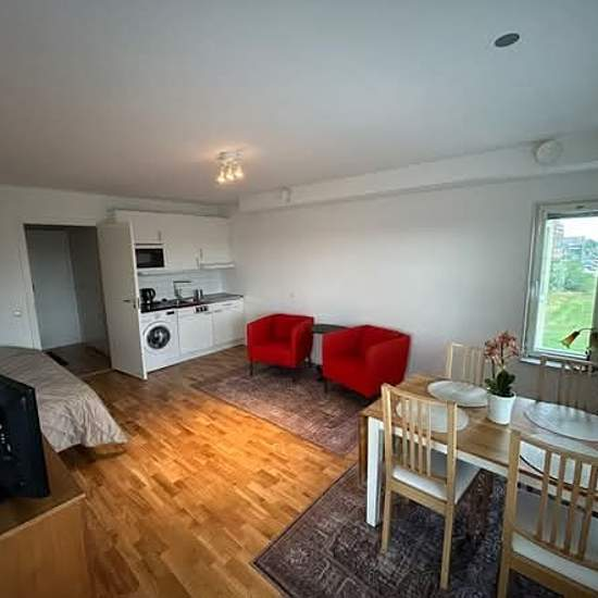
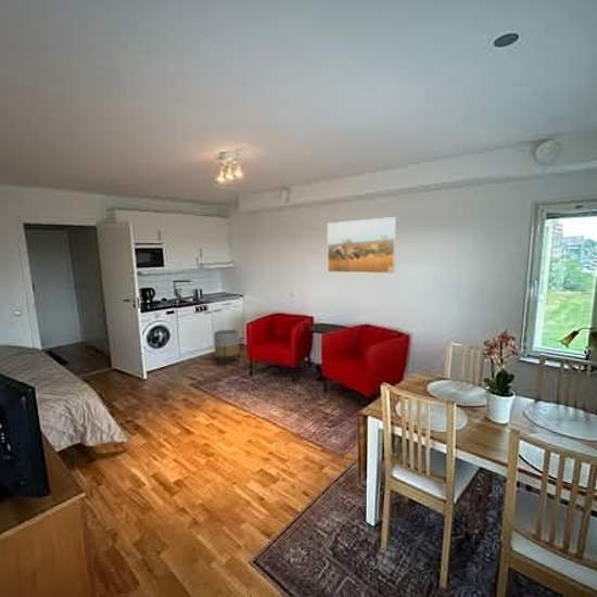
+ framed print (358, 246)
+ planter (226, 347)
